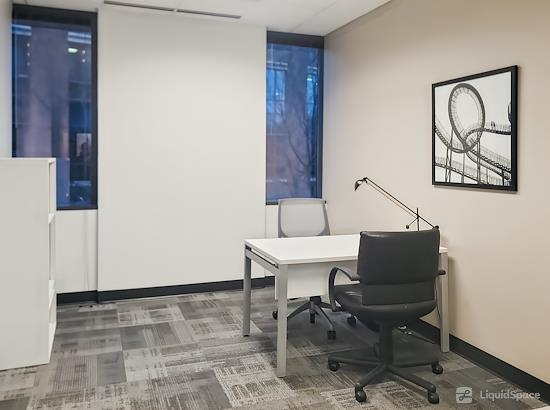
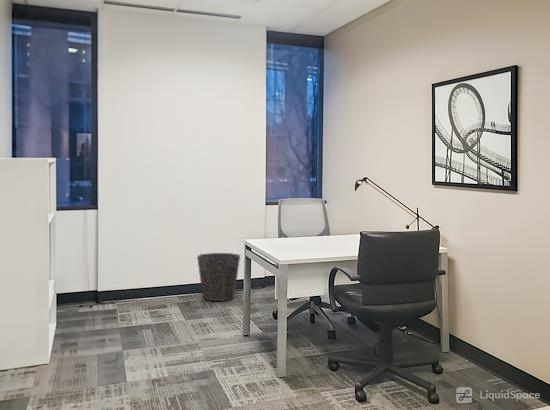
+ waste bin (218, 276)
